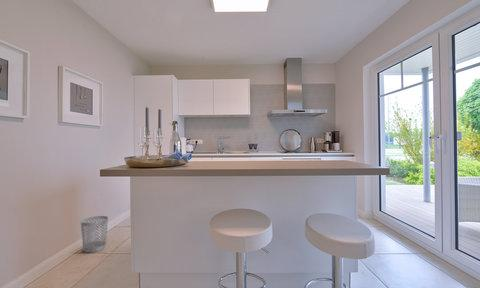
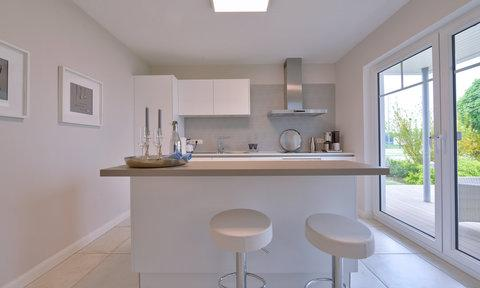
- wastebasket (94, 233)
